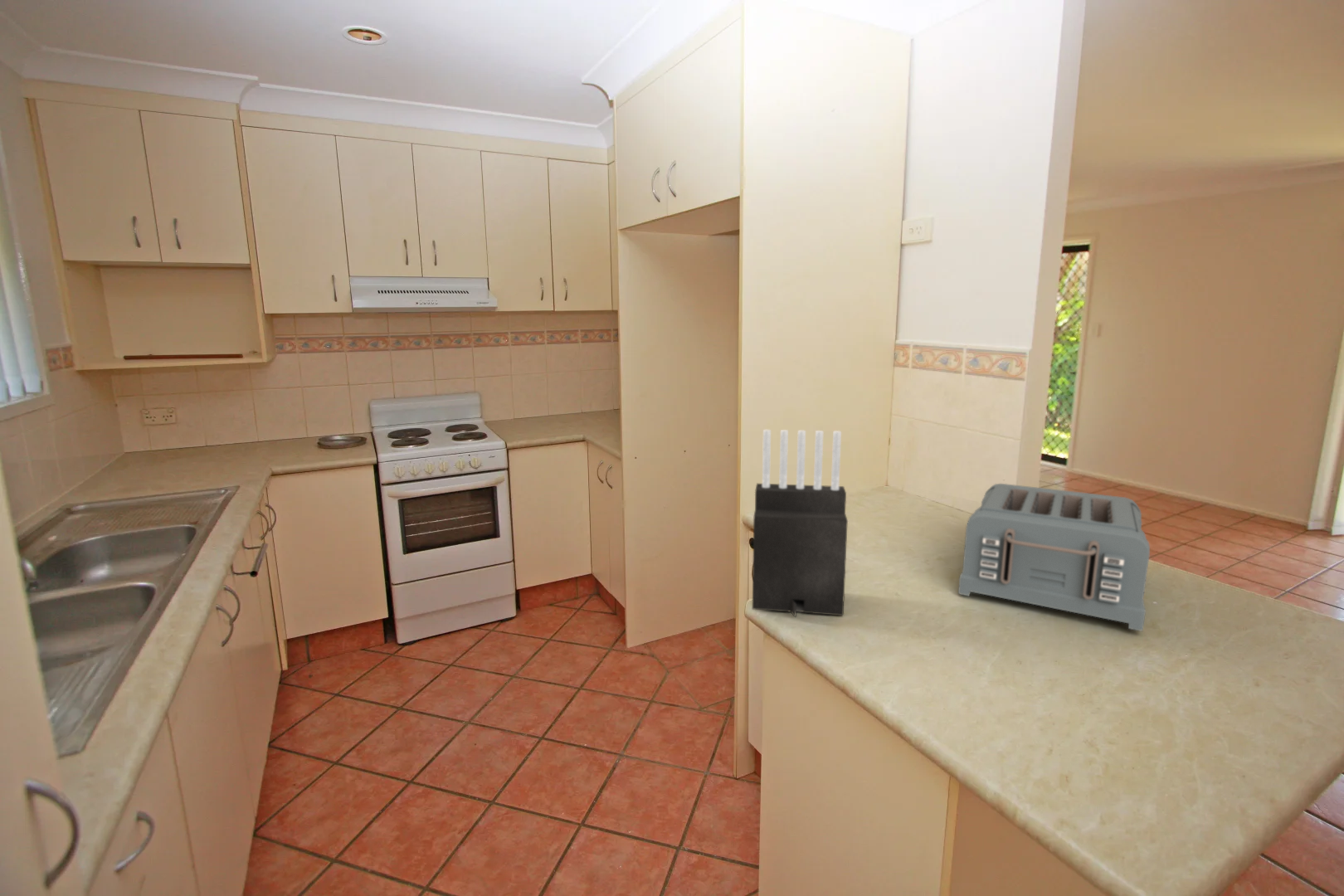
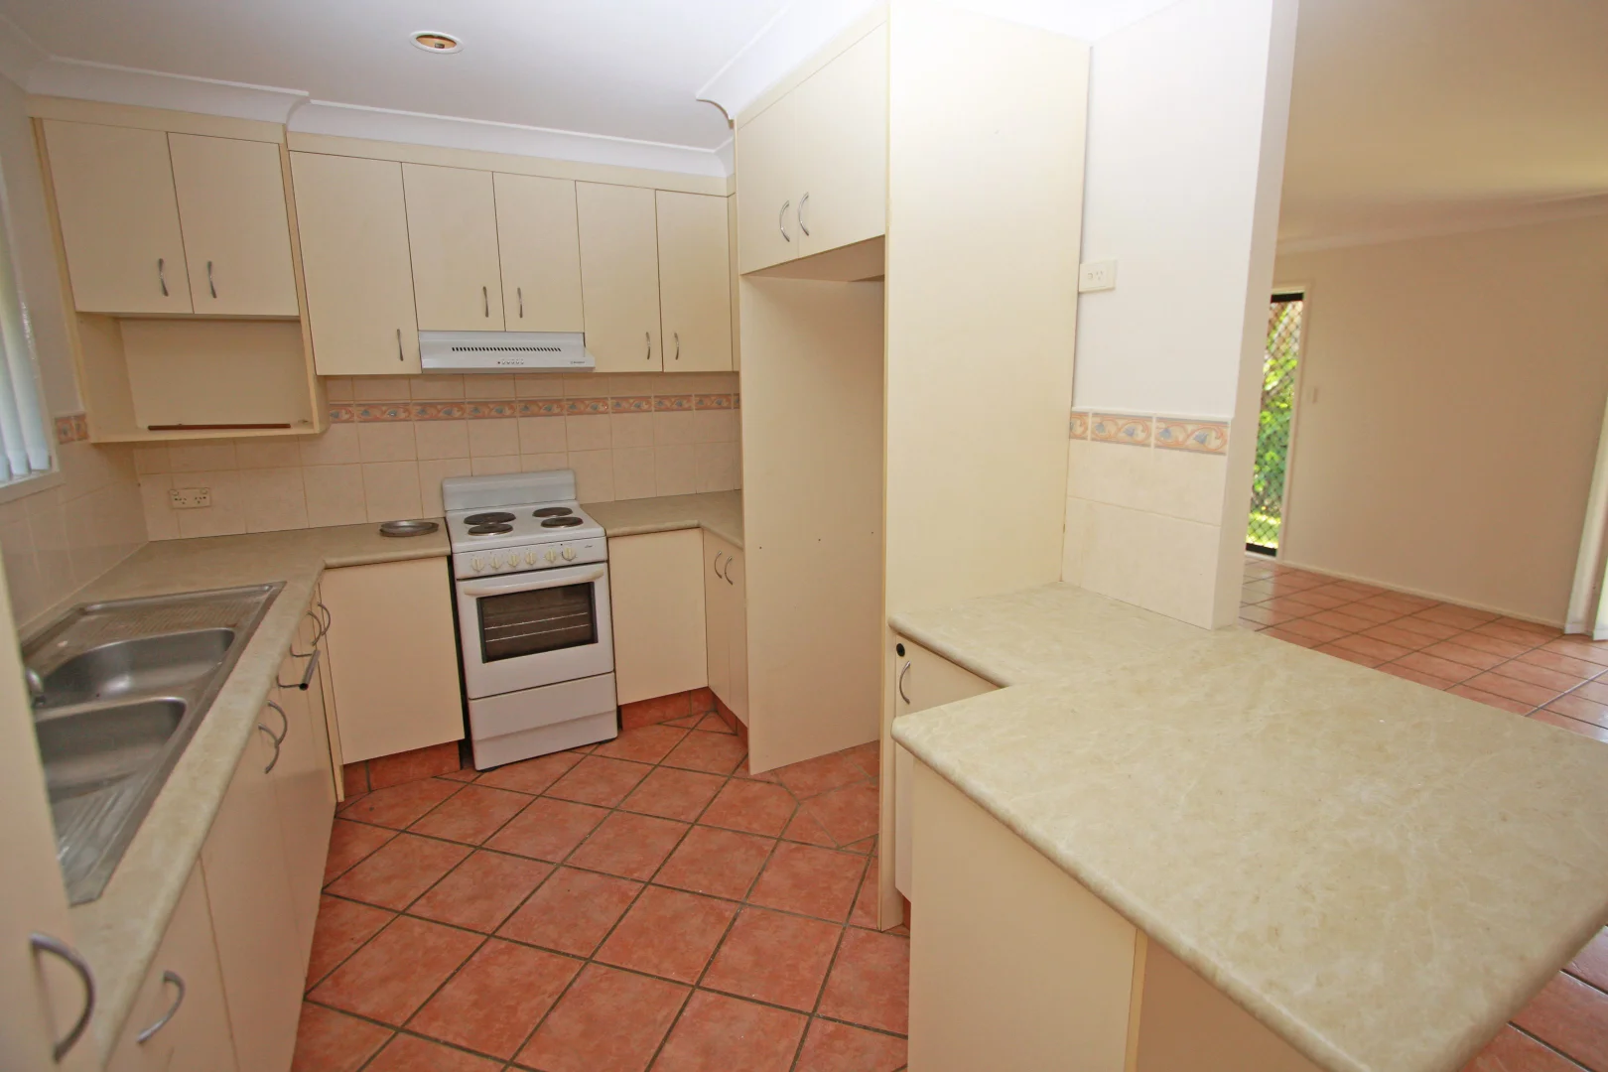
- knife block (799, 521)
- toaster (1052, 546)
